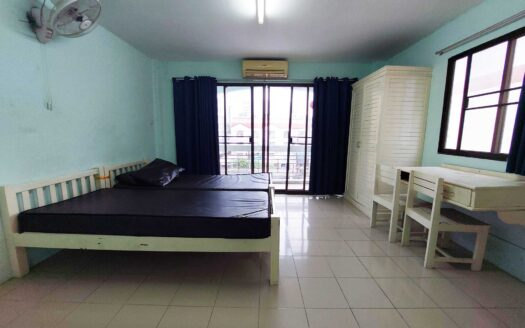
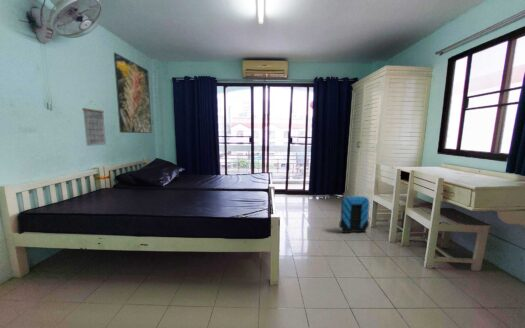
+ calendar (94, 123)
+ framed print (135, 98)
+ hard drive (354, 214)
